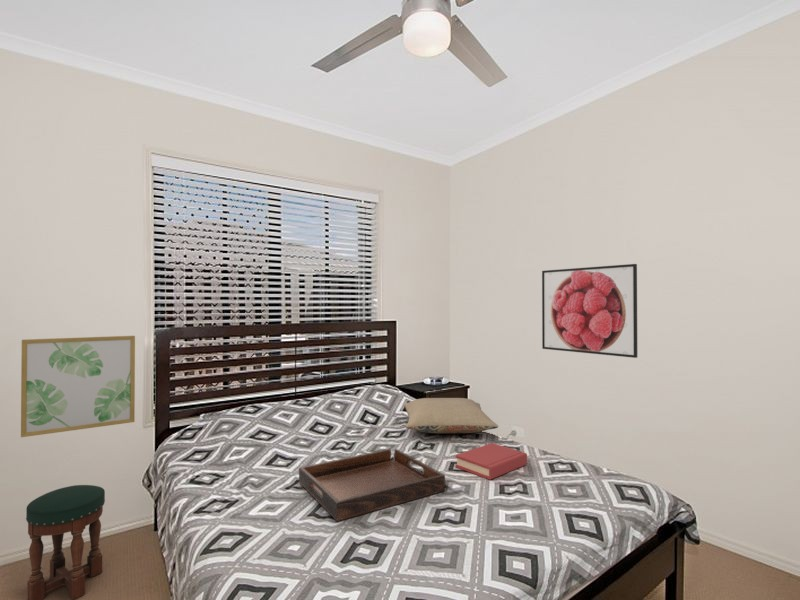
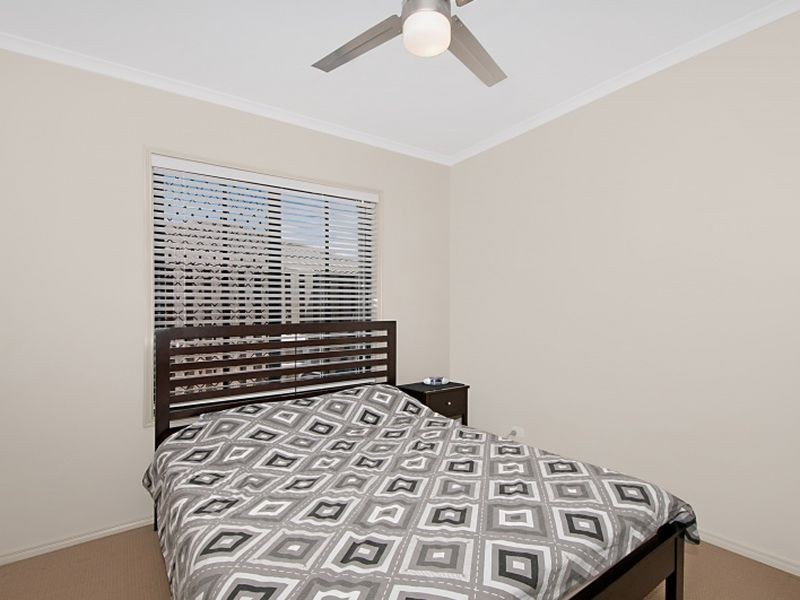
- hardback book (491, 460)
- wall art (81, 383)
- stool (62, 538)
- serving tray (370, 478)
- pillow (446, 414)
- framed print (585, 310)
